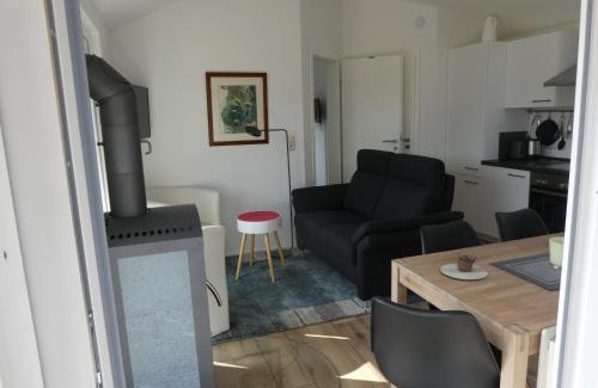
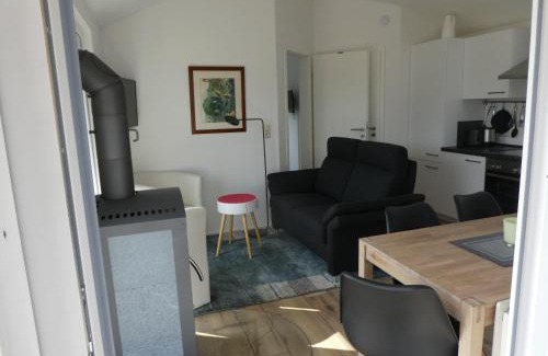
- teapot (463, 260)
